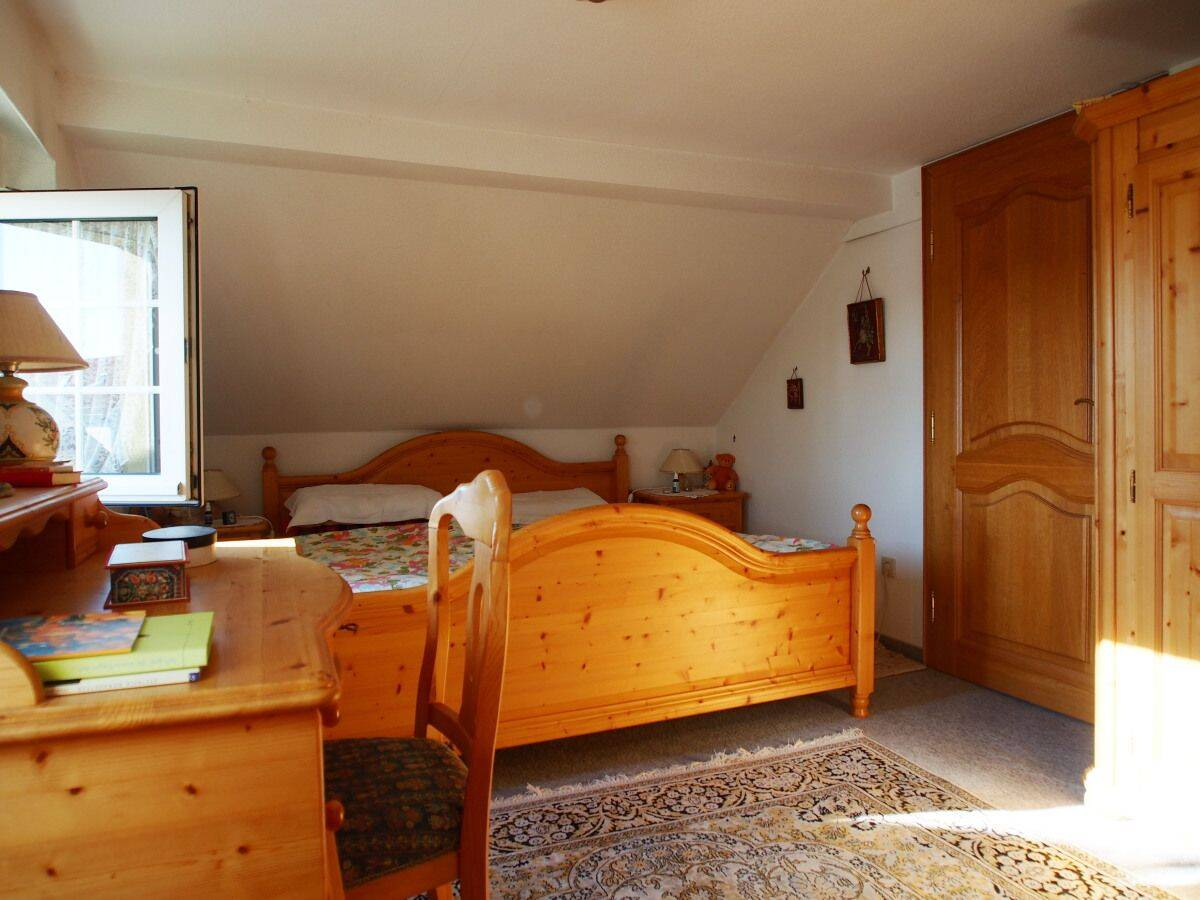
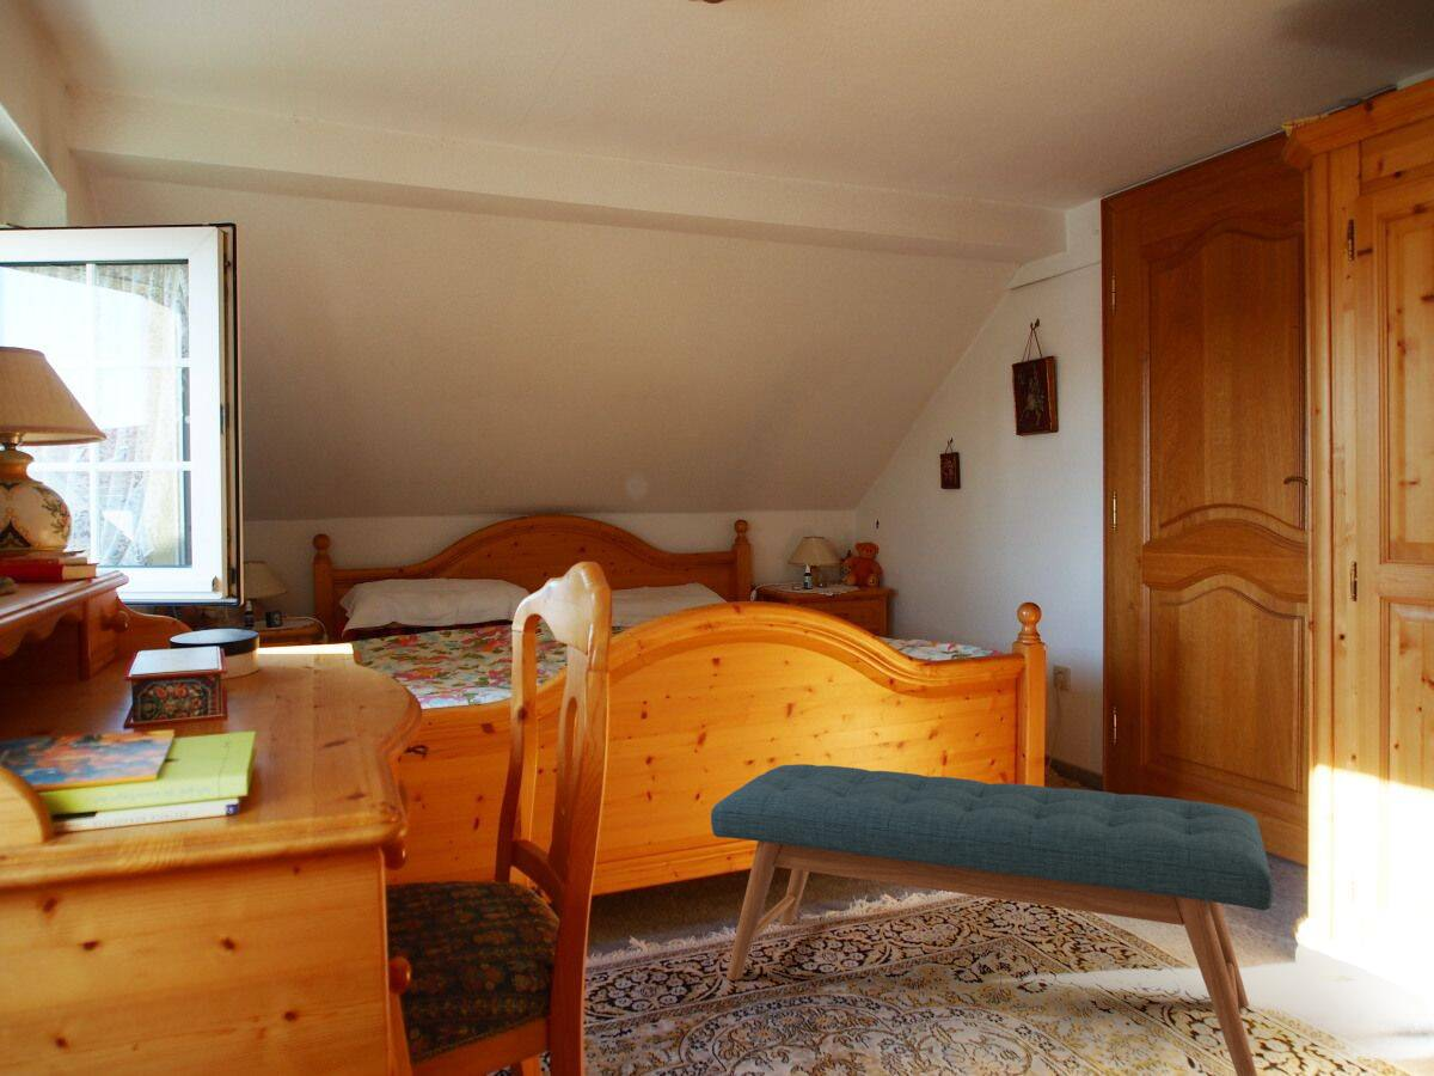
+ bench (976, 892)
